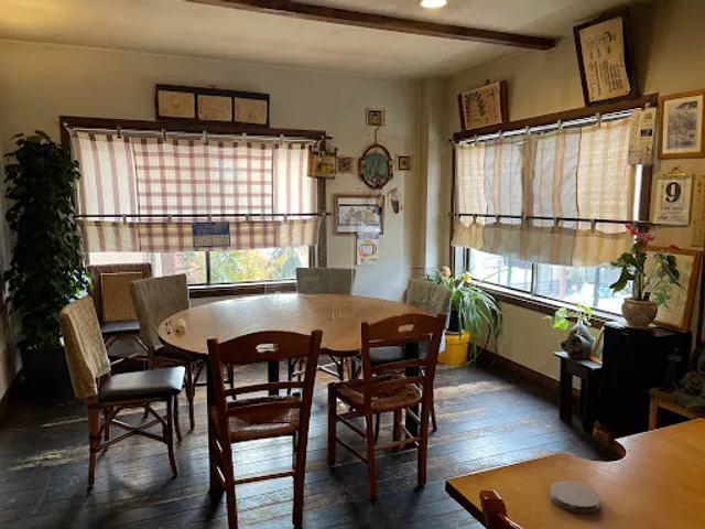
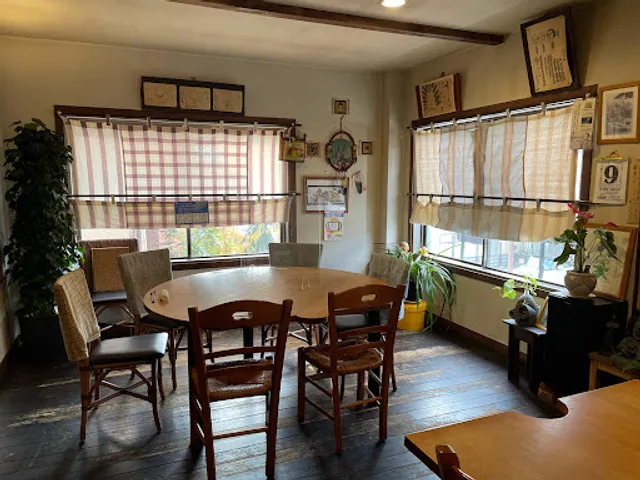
- coaster (574, 496)
